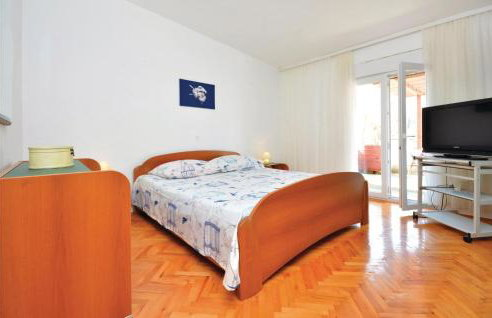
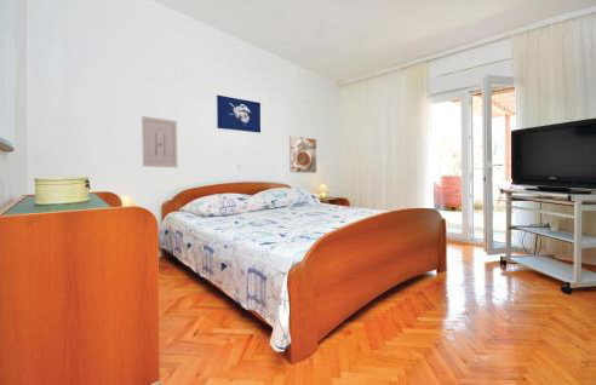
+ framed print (303, 155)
+ wall art (160, 143)
